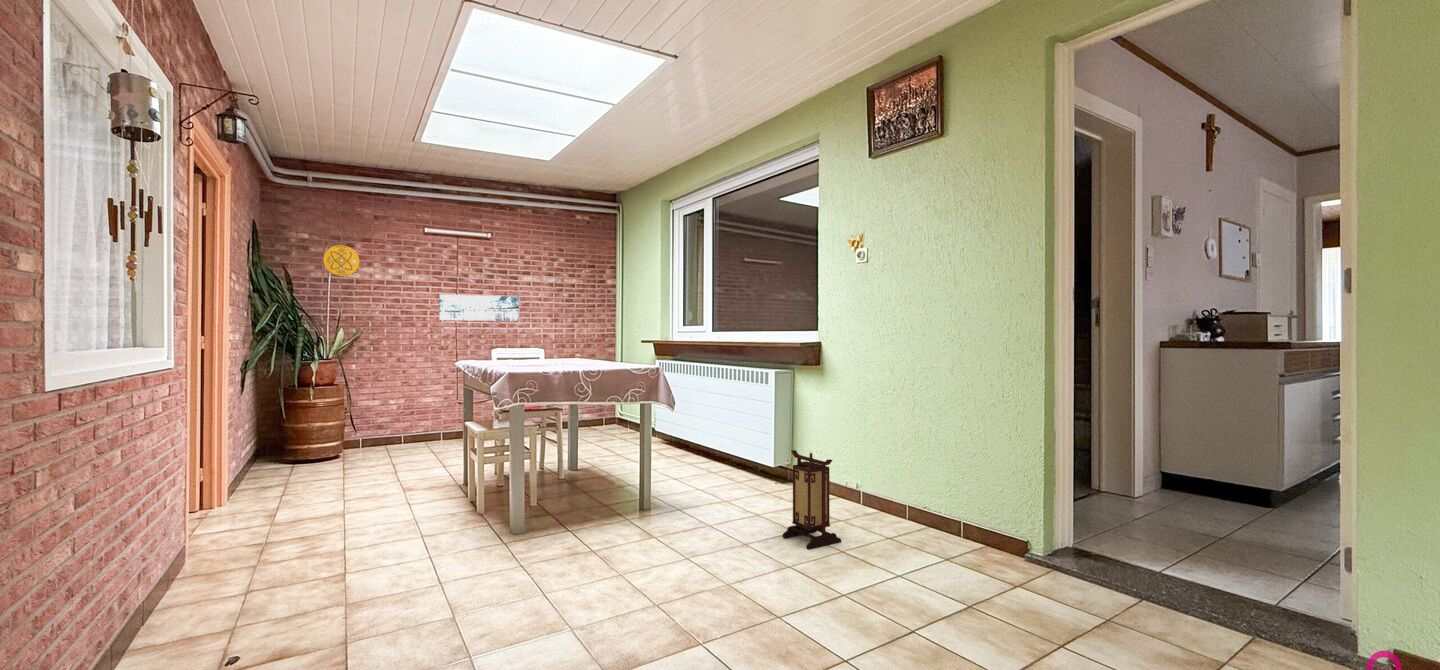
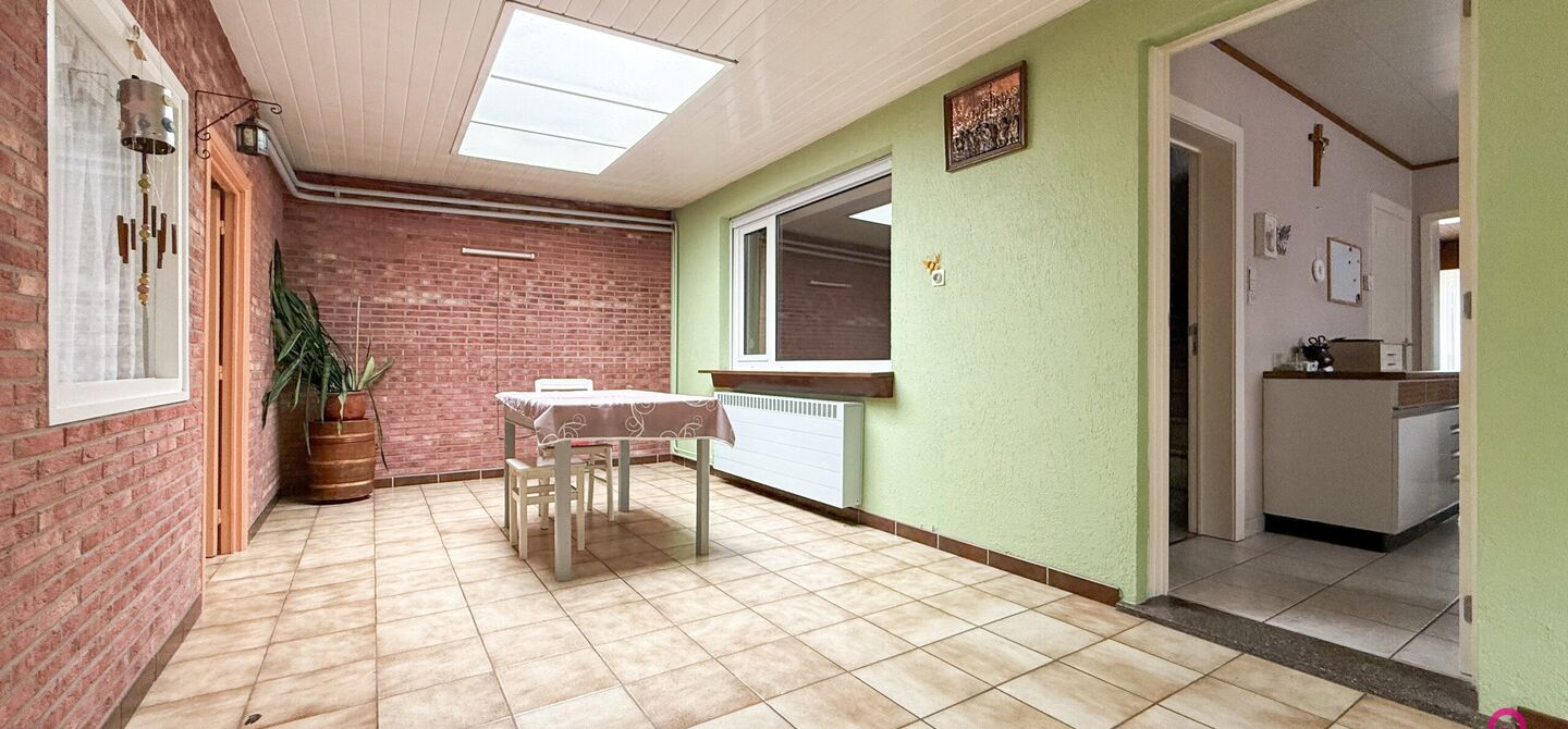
- lantern (811, 494)
- wall art (480, 308)
- medallion (341, 260)
